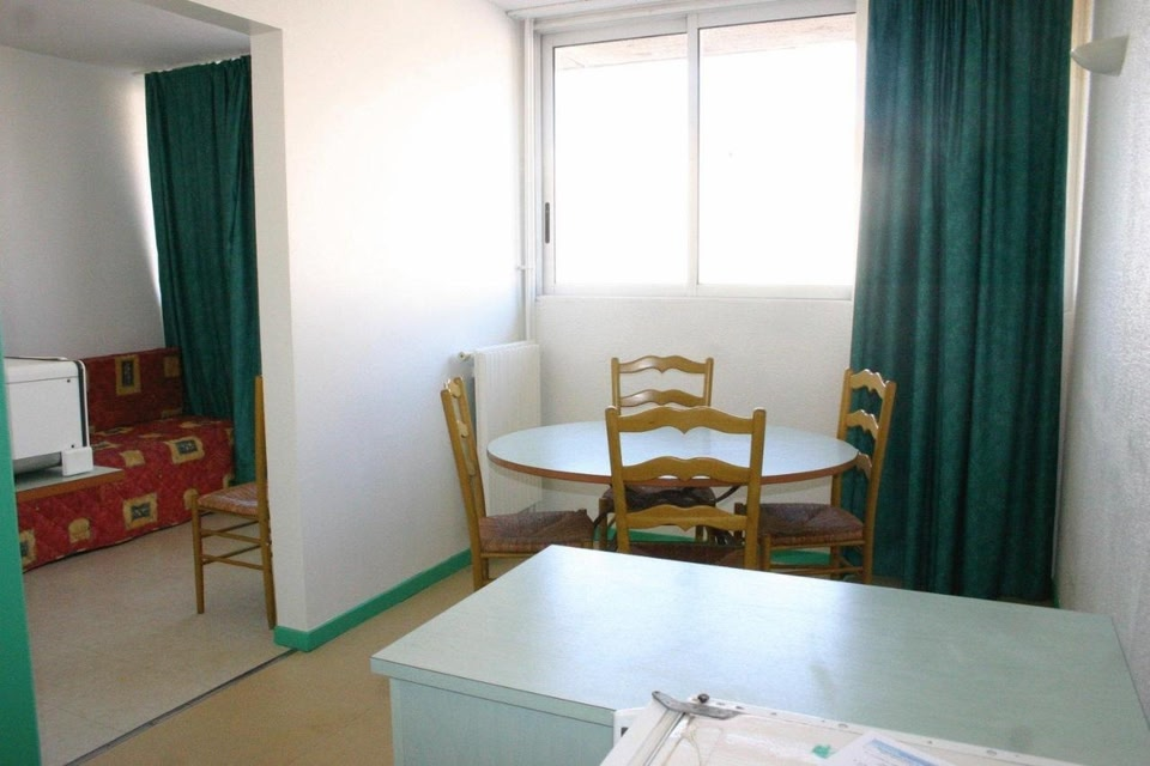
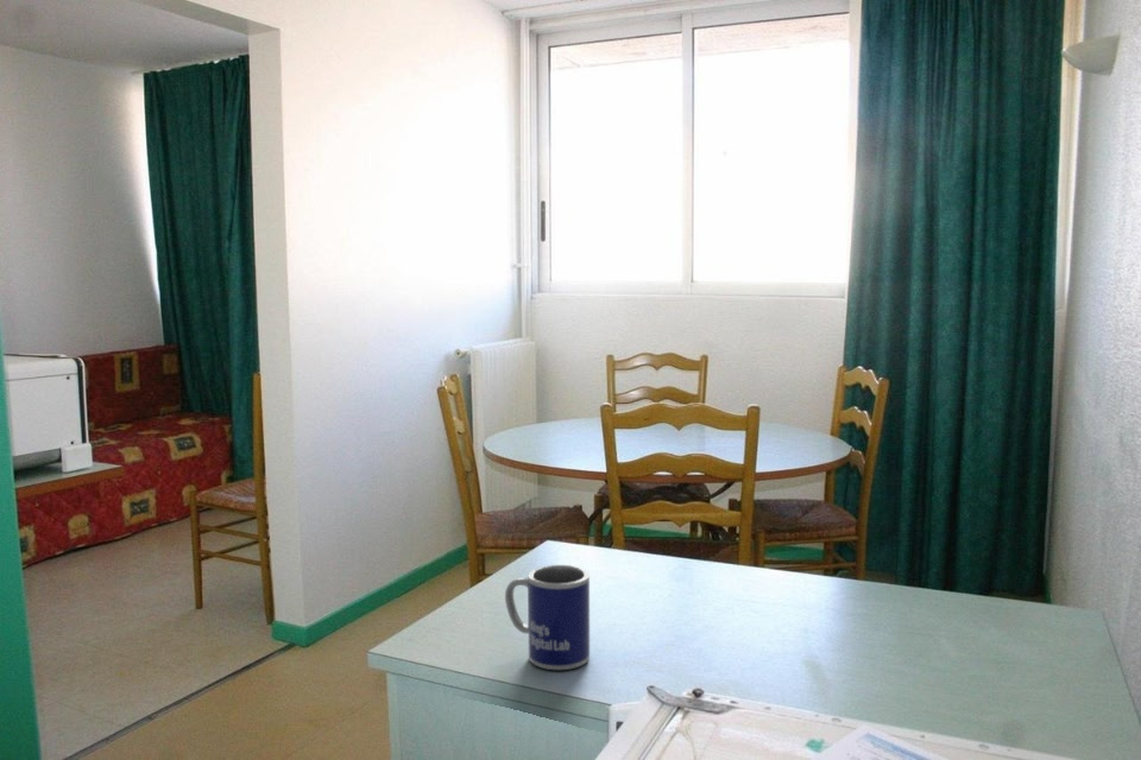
+ mug (546, 613)
